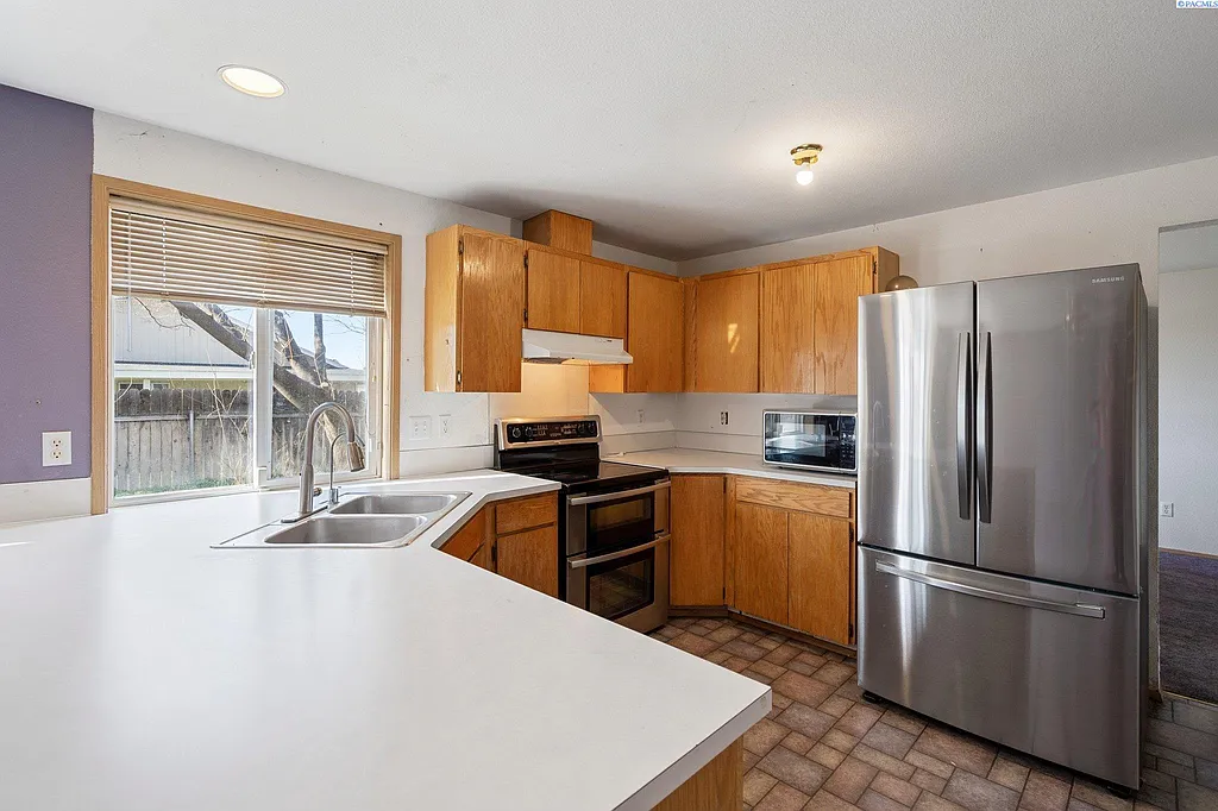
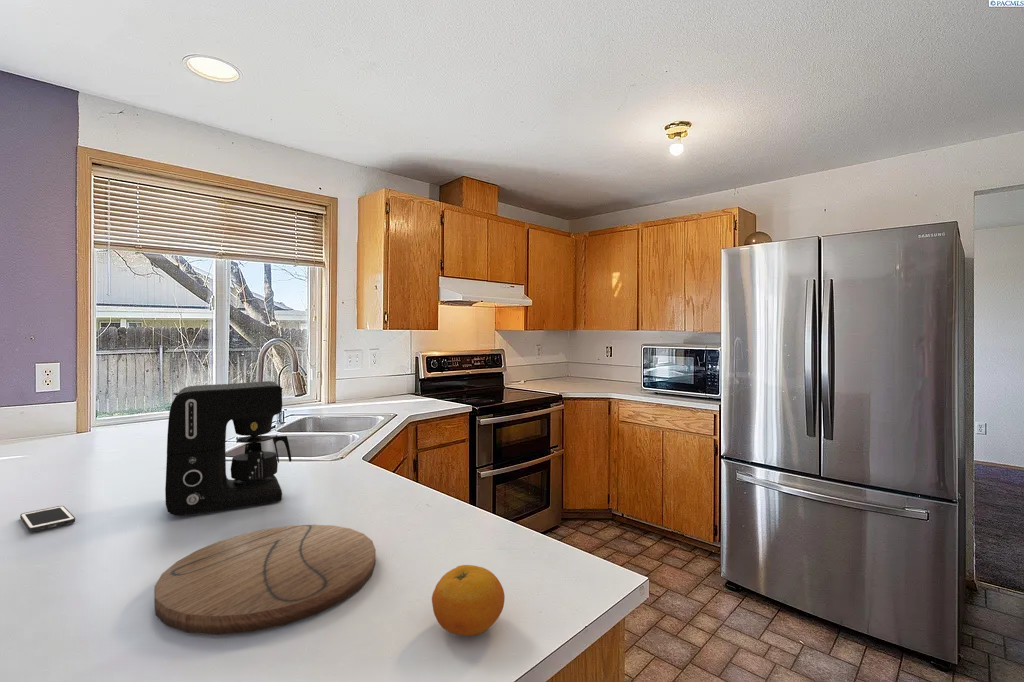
+ fruit (468, 598)
+ cell phone (47, 518)
+ coffee maker (236, 442)
+ cutting board (274, 568)
